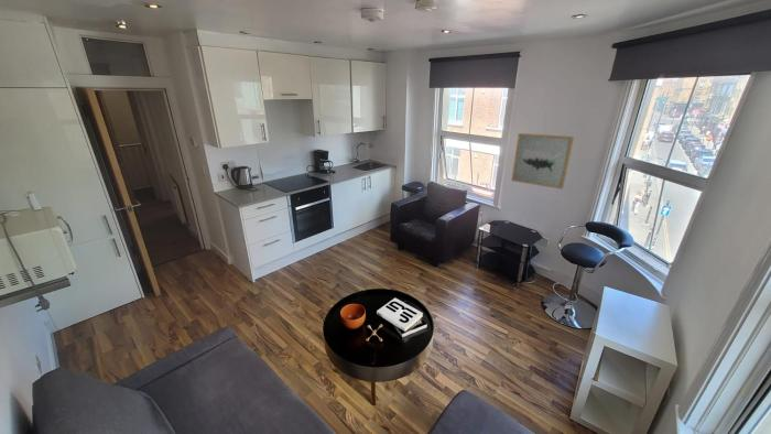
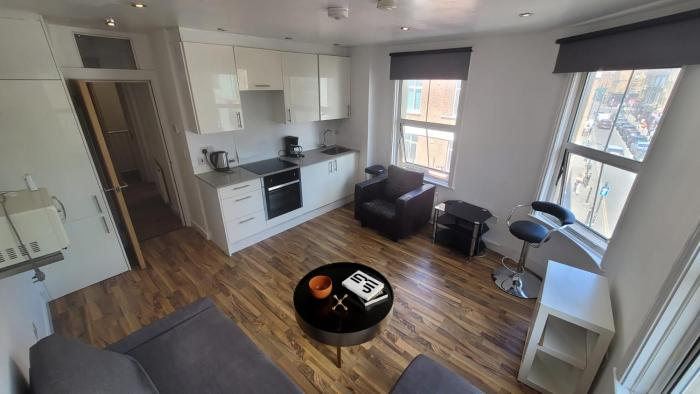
- wall art (540, 160)
